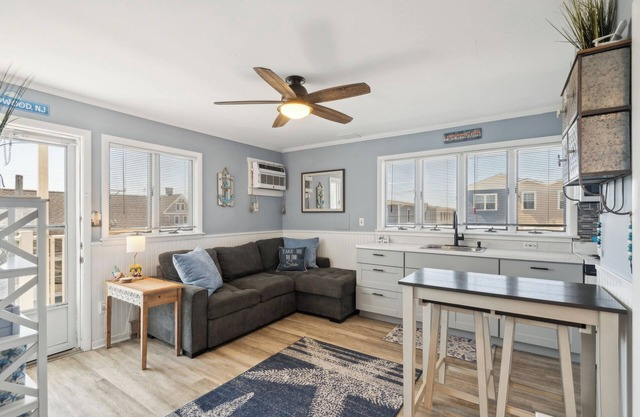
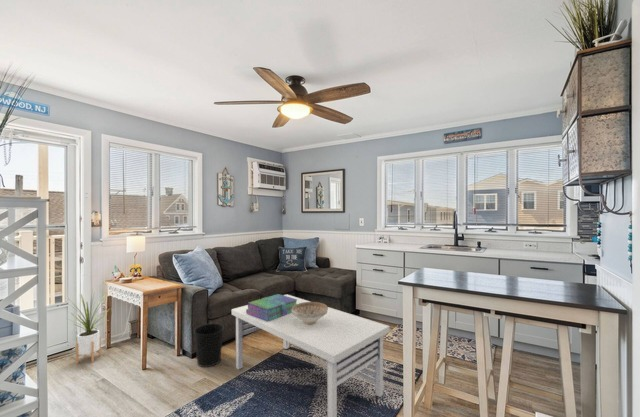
+ wastebasket (209, 345)
+ house plant (89, 324)
+ stack of books (273, 306)
+ coffee table (304, 349)
+ decorative bowl (309, 314)
